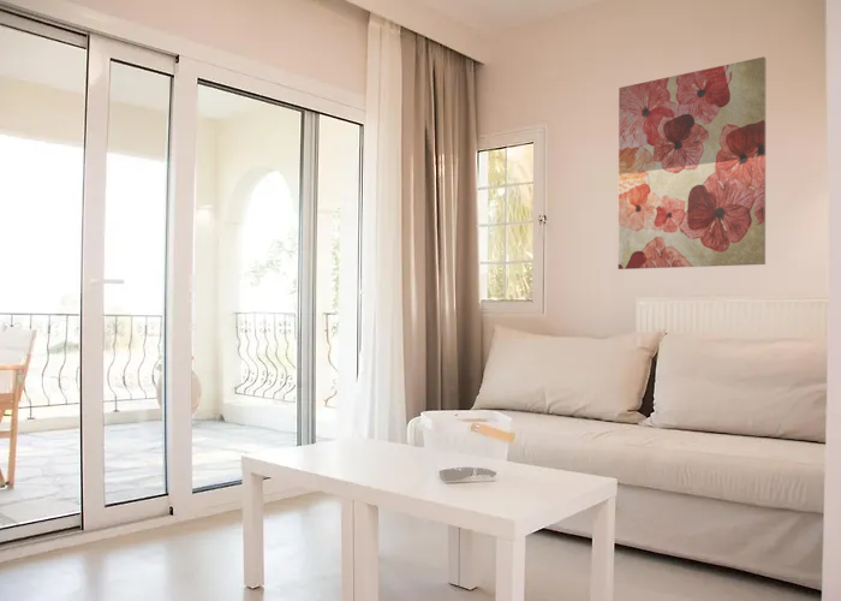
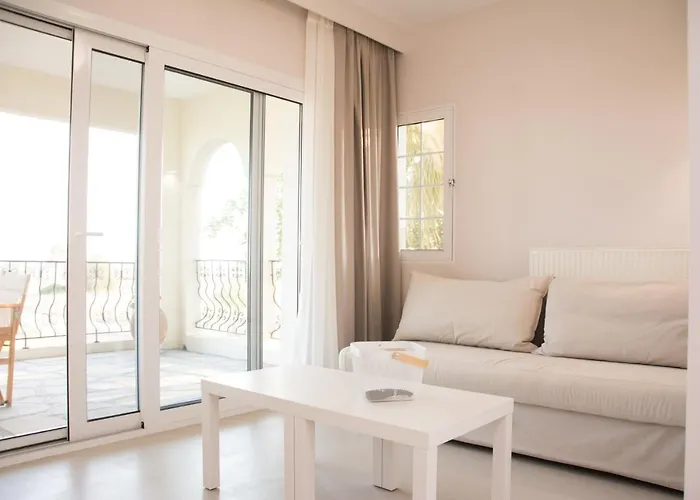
- wall art (687, 169)
